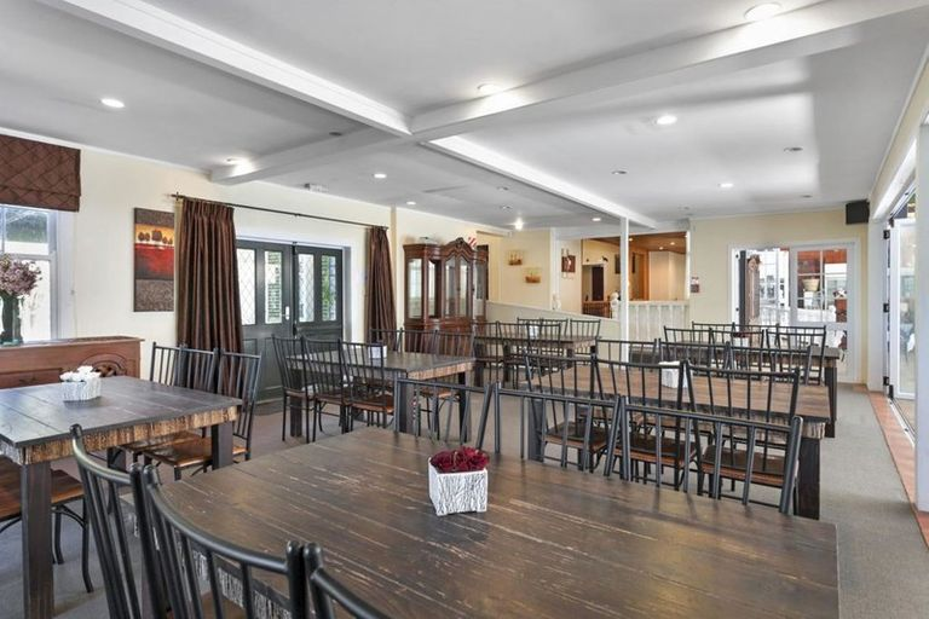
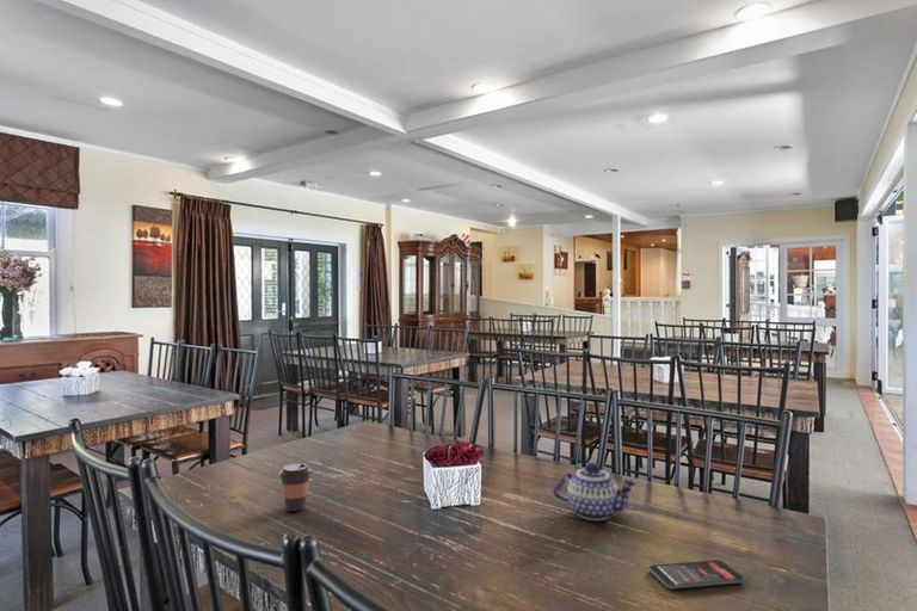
+ smartphone (695, 574)
+ teapot (593, 488)
+ coffee cup (295, 487)
